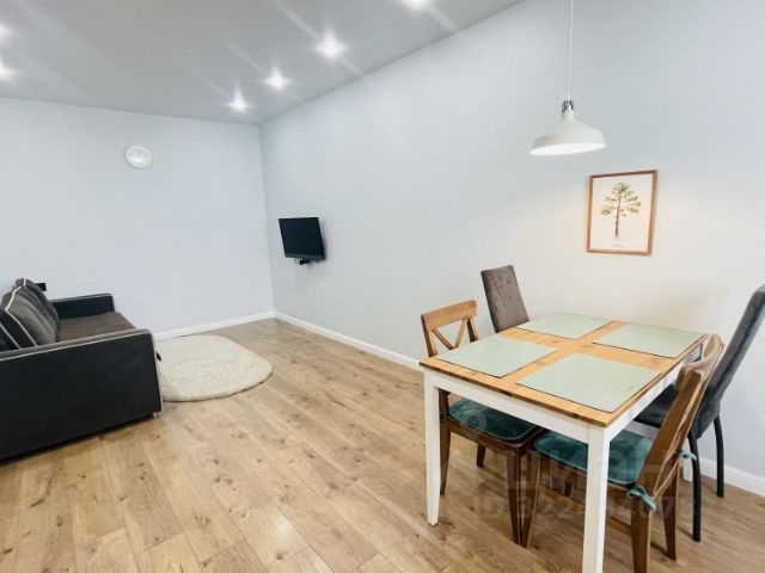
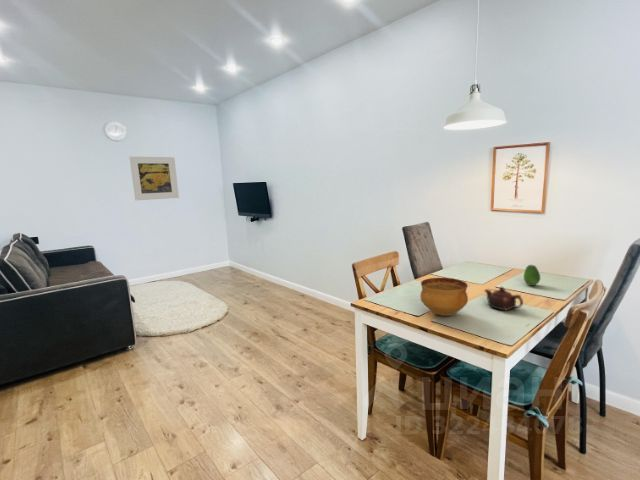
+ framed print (155, 178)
+ teapot (502, 297)
+ fruit (531, 275)
+ bowl (443, 299)
